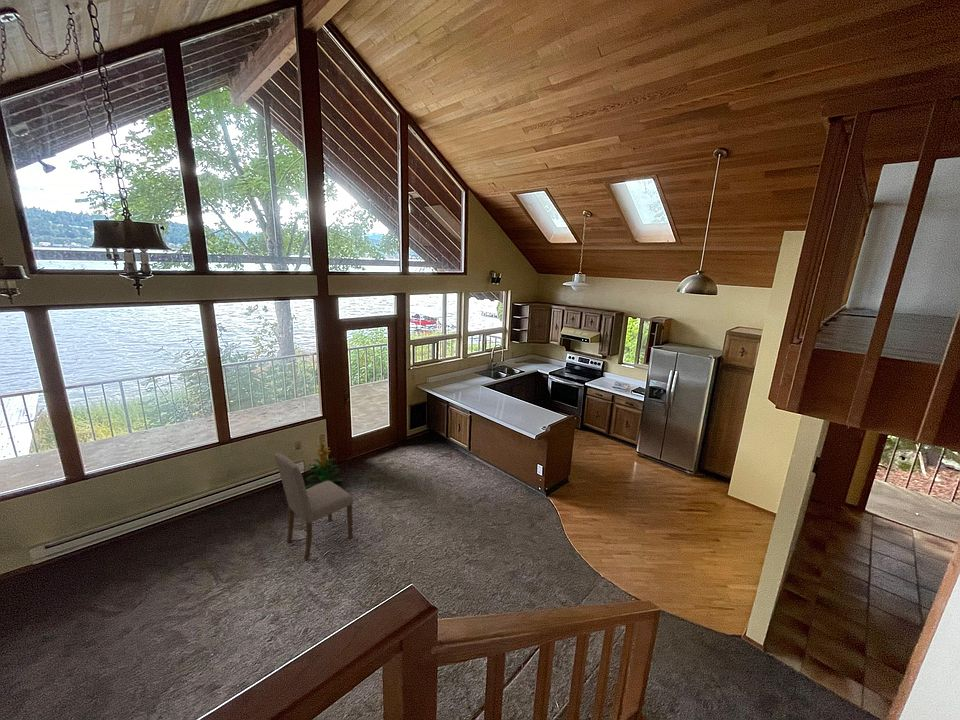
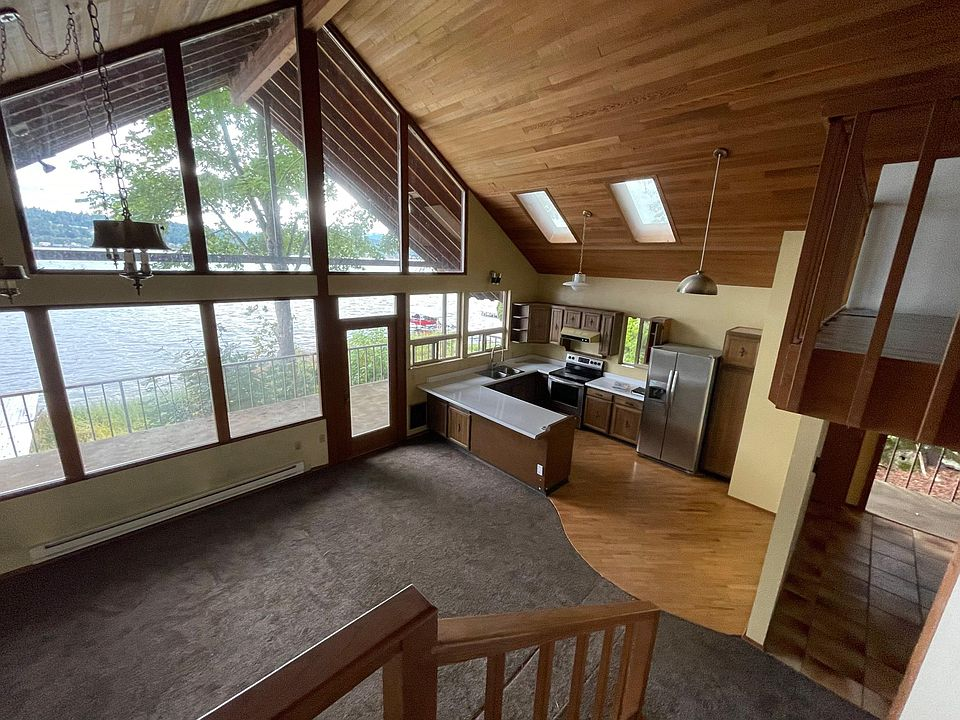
- dining chair (317, 495)
- indoor plant (323, 461)
